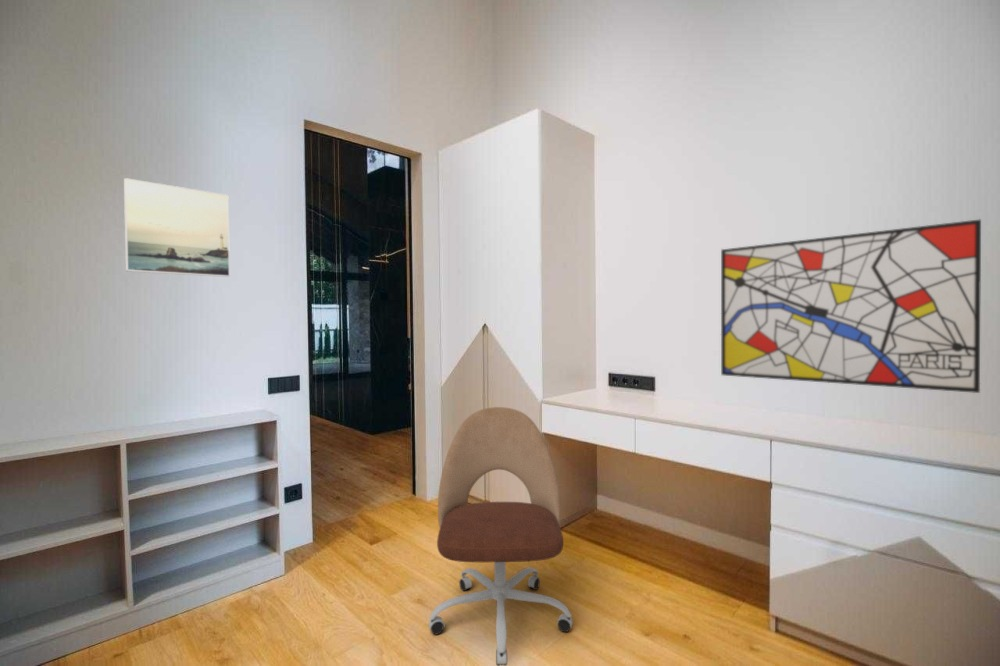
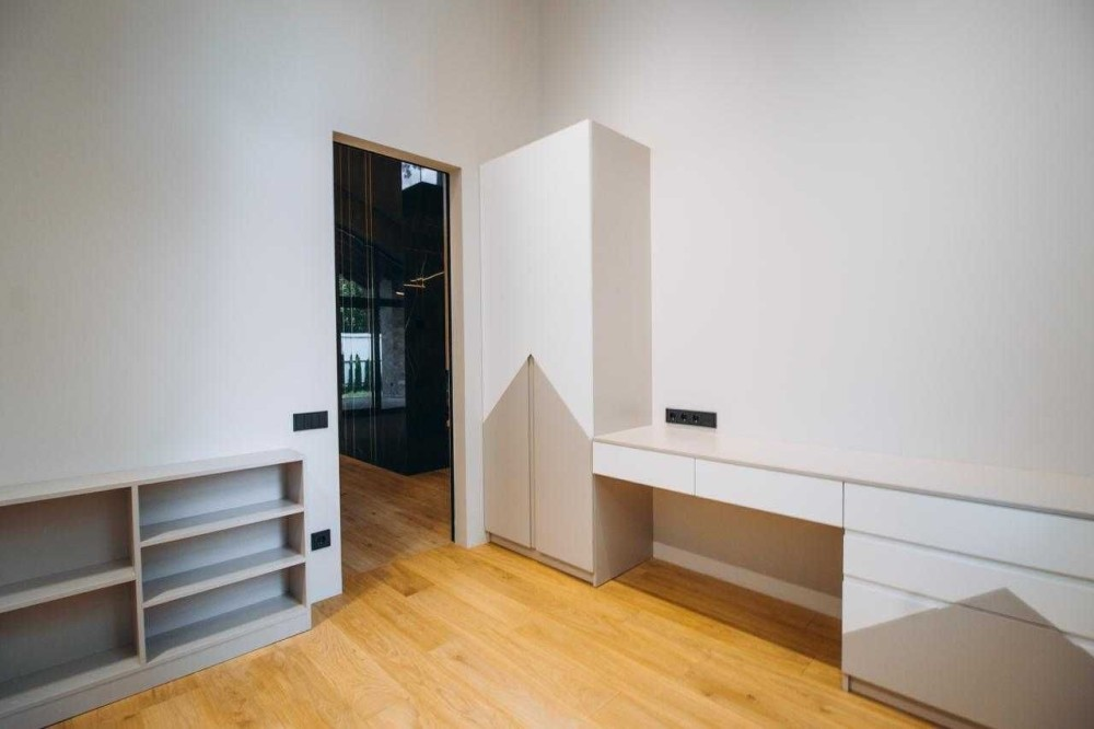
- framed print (180, 230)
- wall art (830, 309)
- office chair (499, 518)
